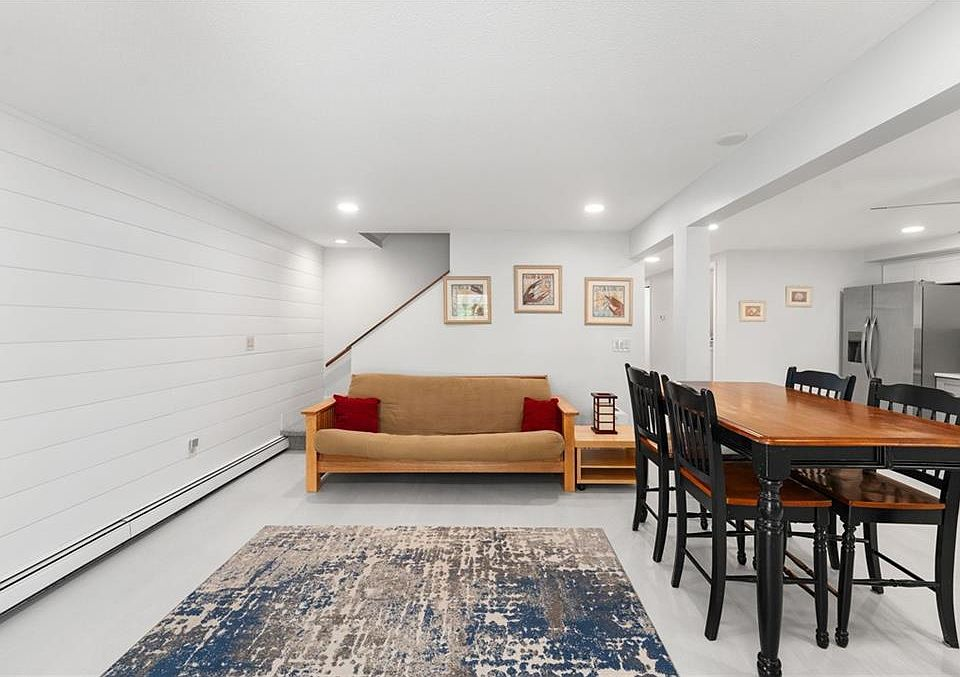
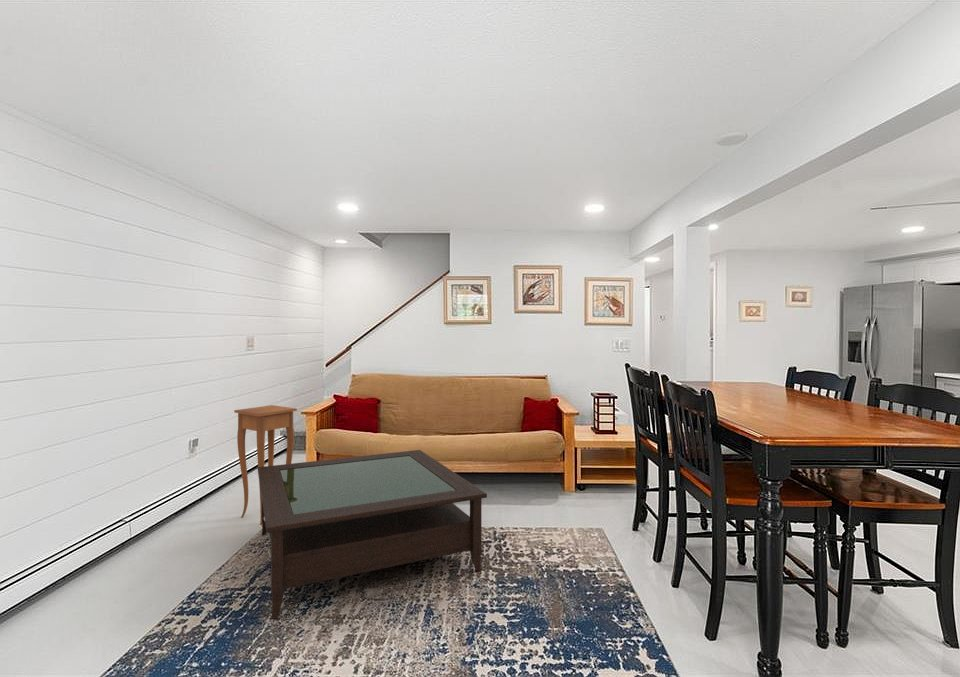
+ coffee table (362, 514)
+ side table (268, 462)
